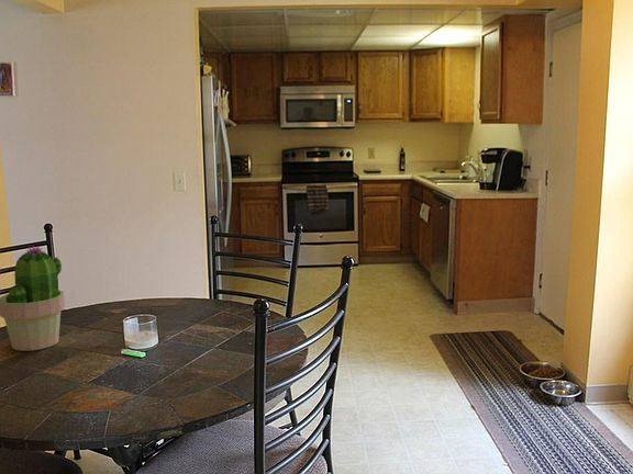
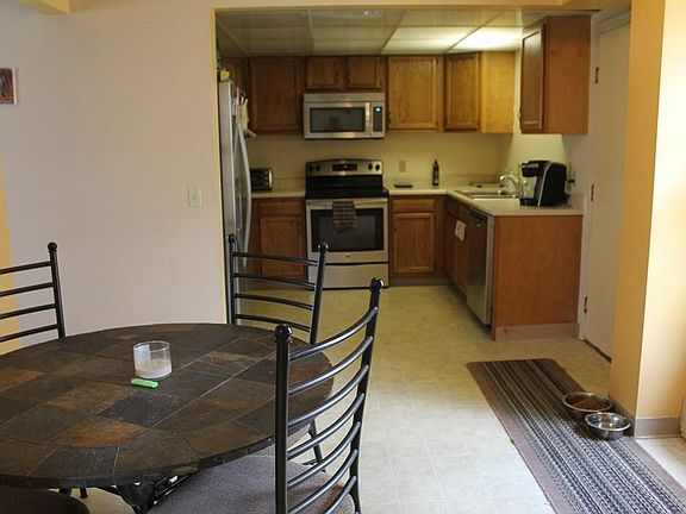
- potted plant (34, 295)
